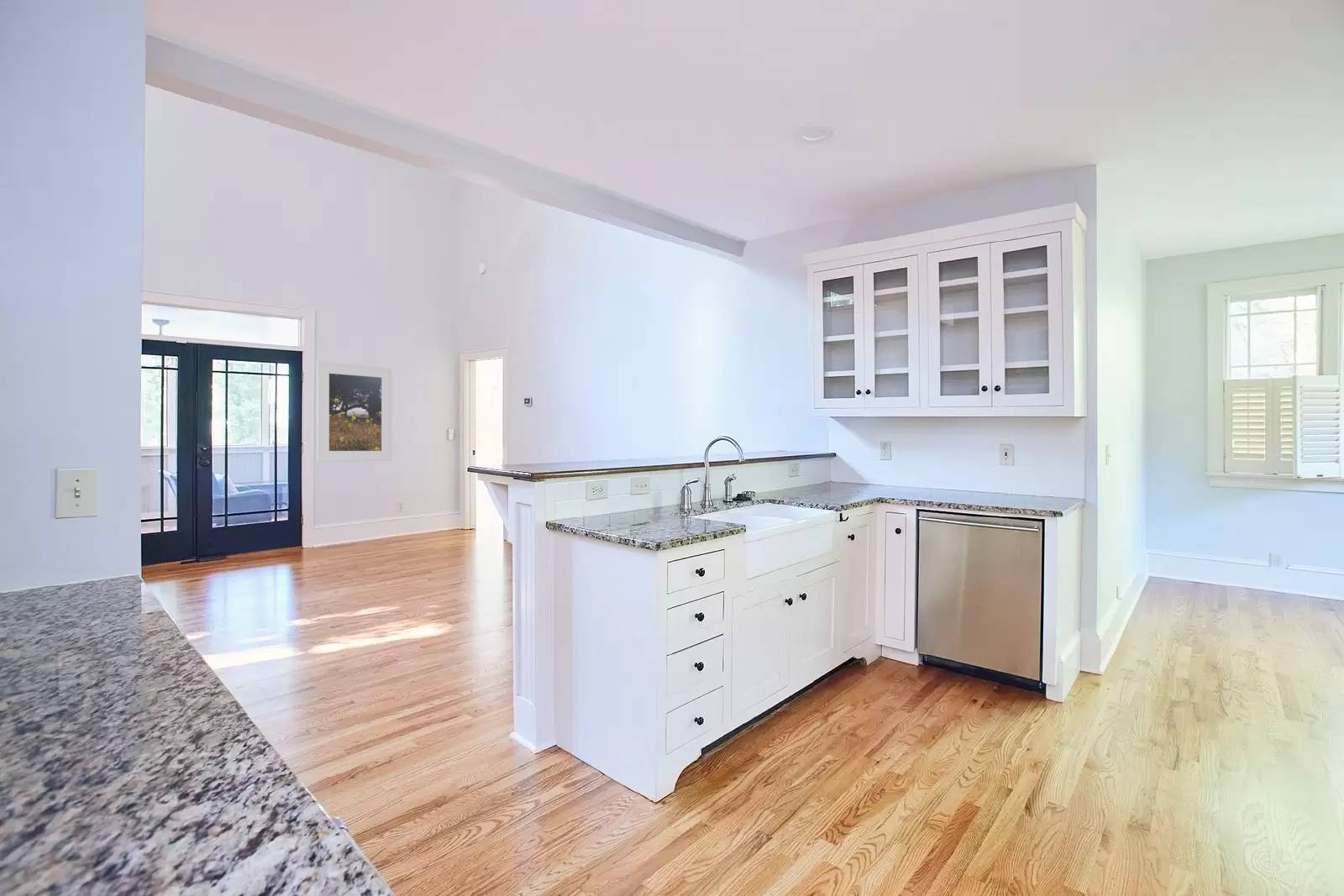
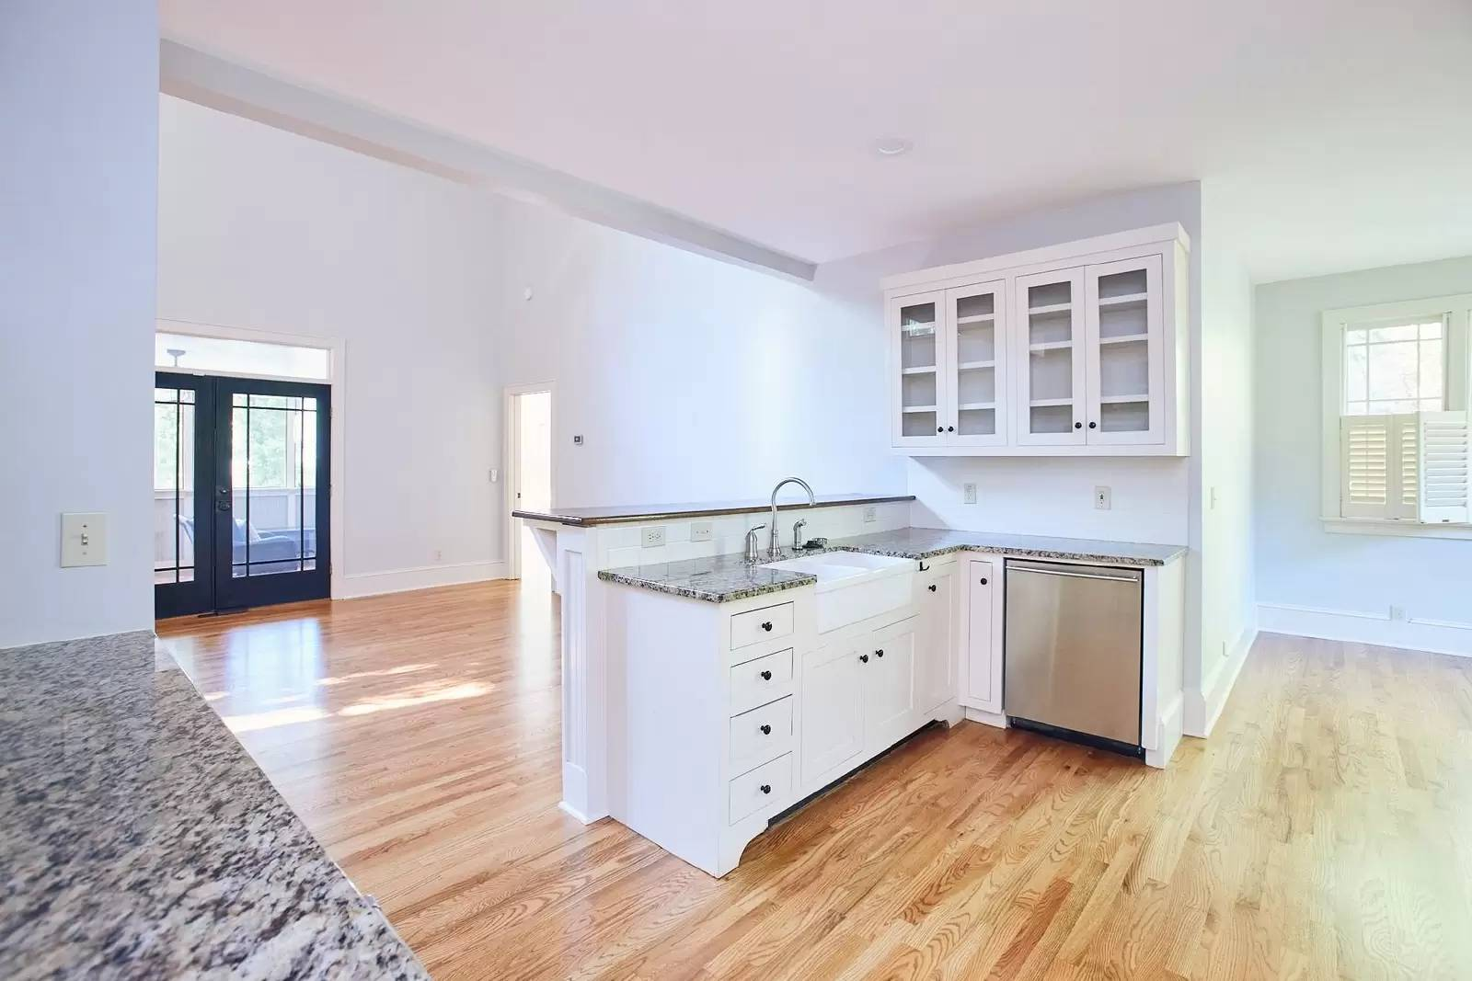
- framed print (355, 413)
